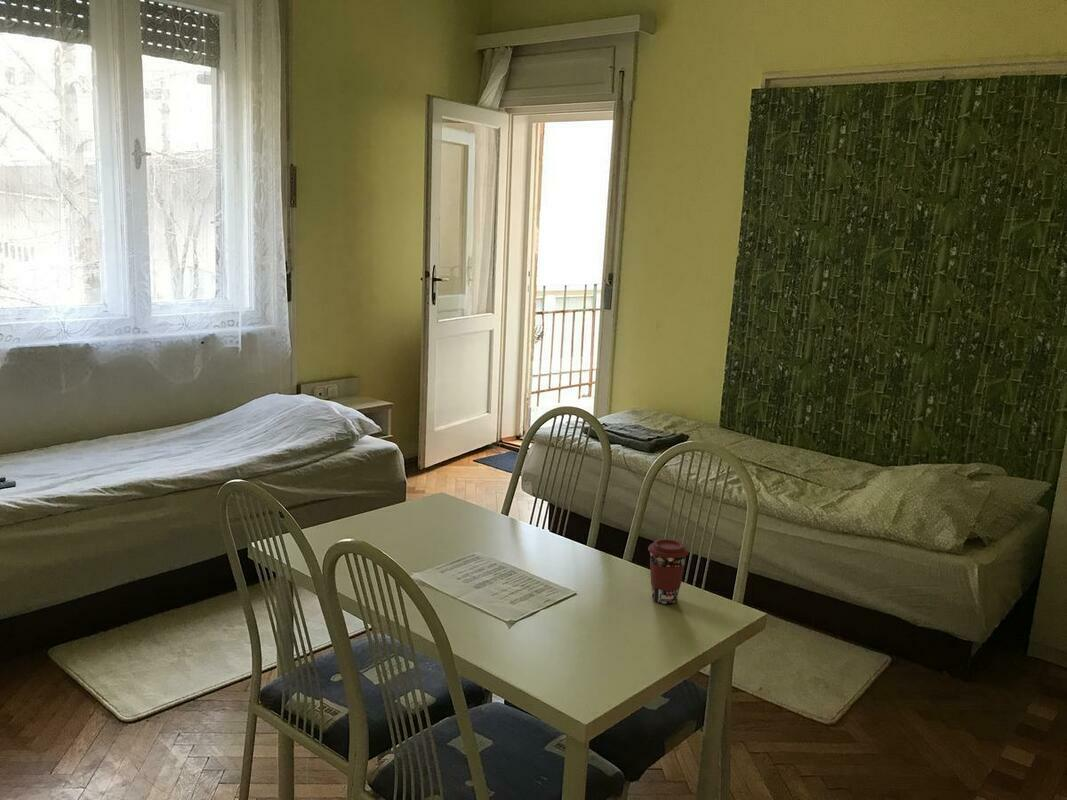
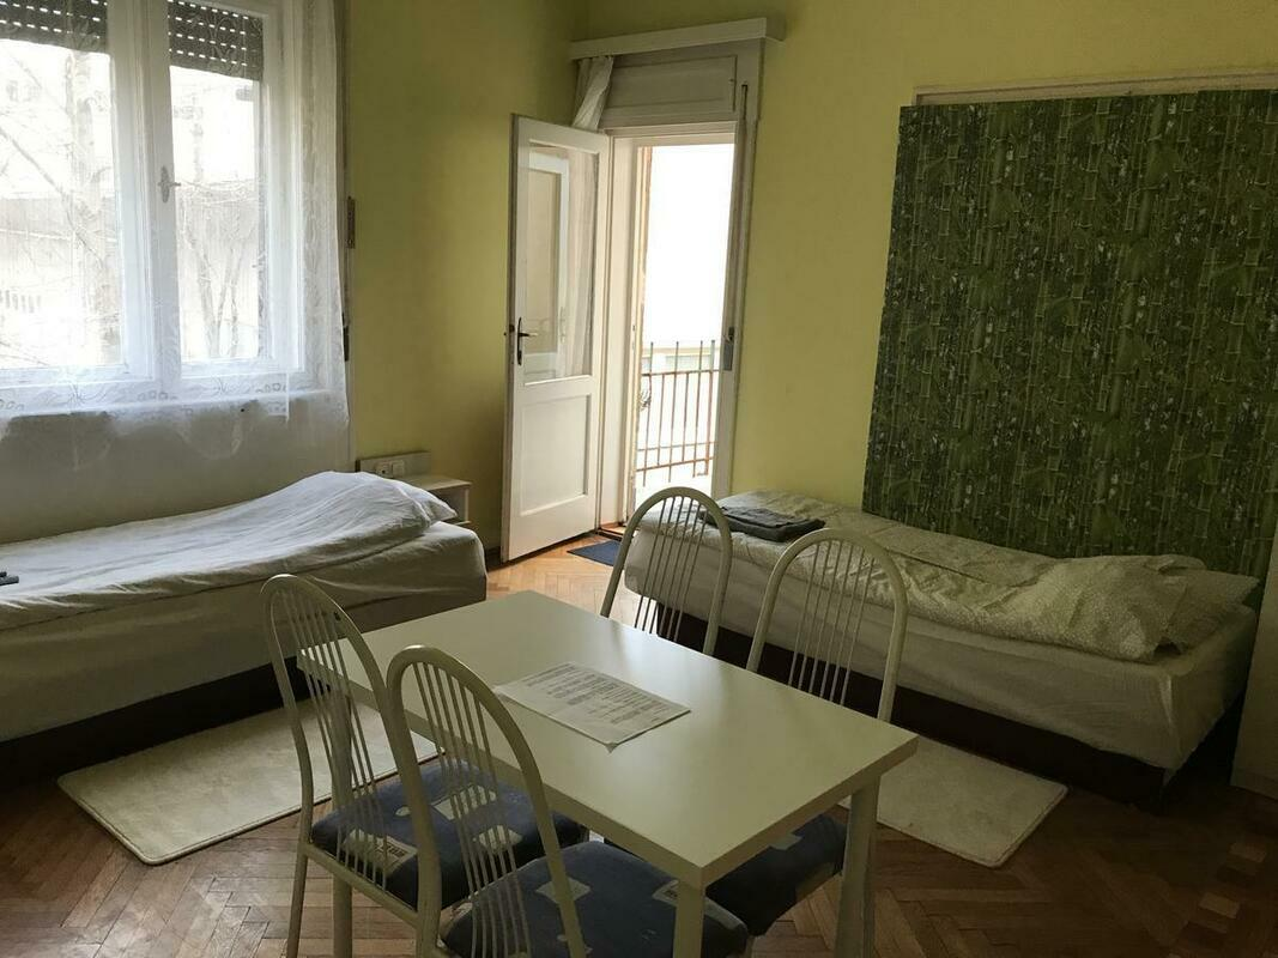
- coffee cup (666, 571)
